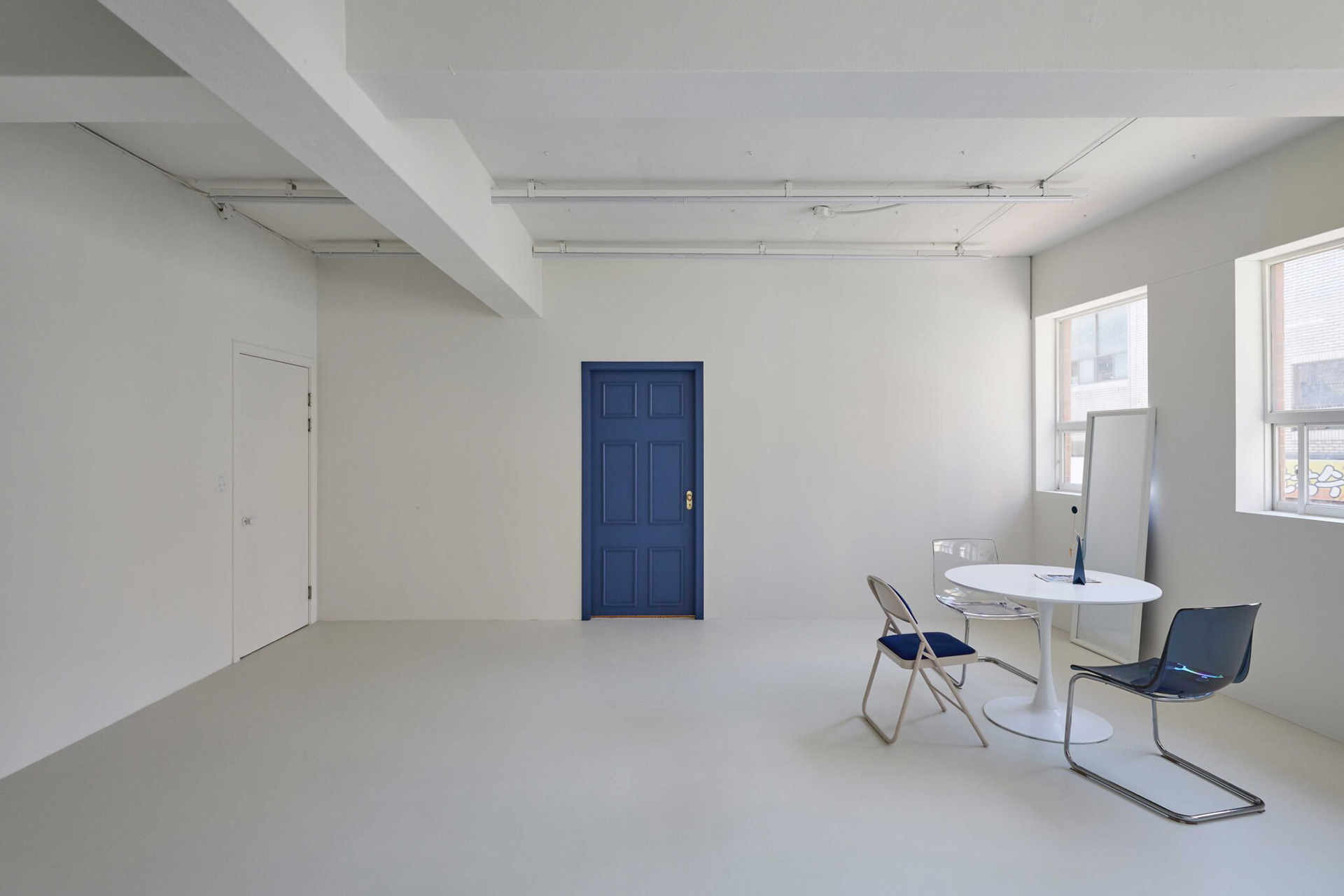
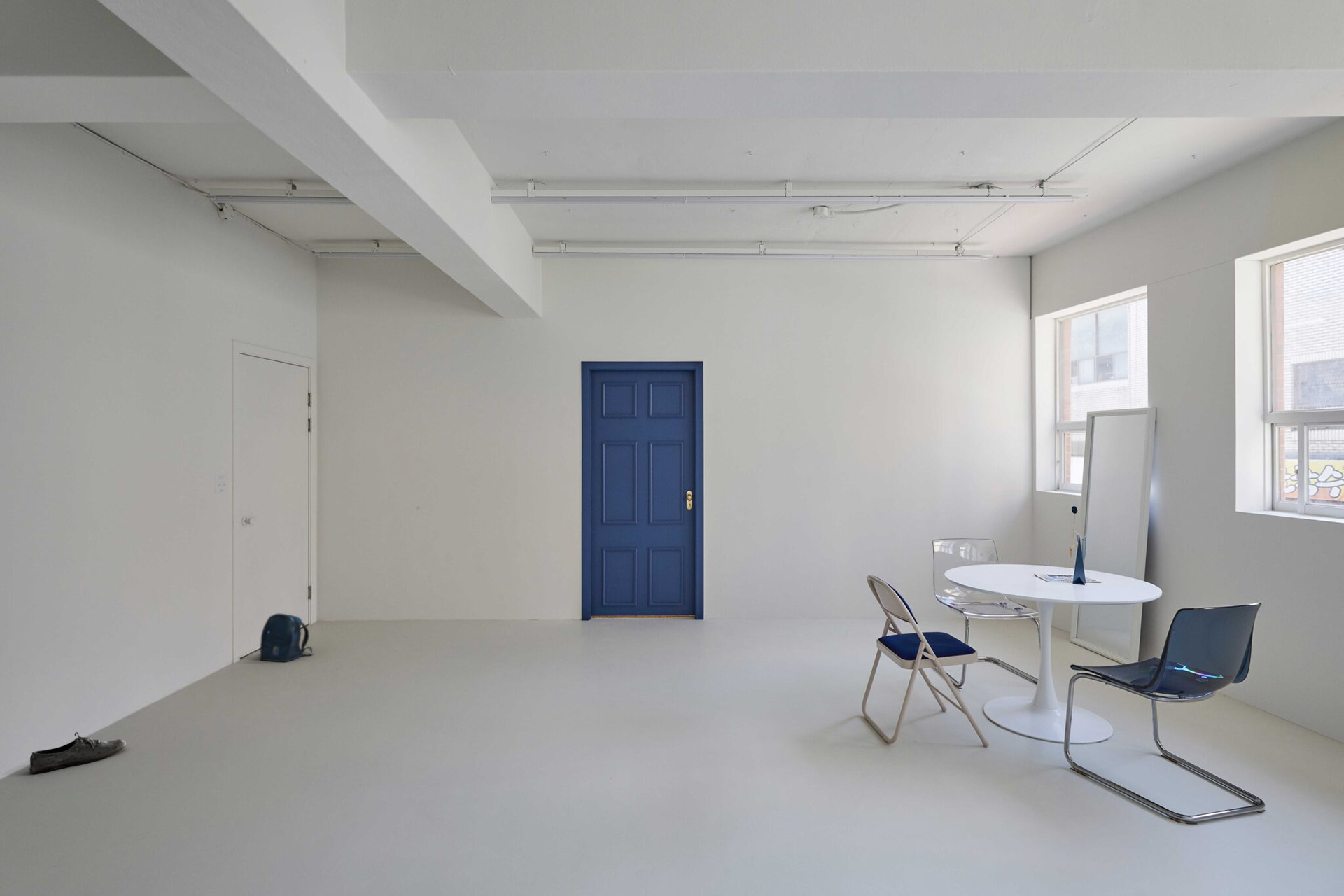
+ shoe (79, 748)
+ backpack (286, 634)
